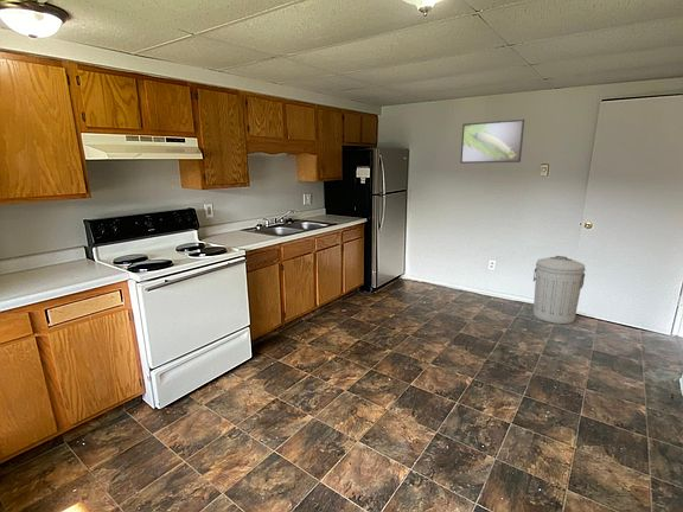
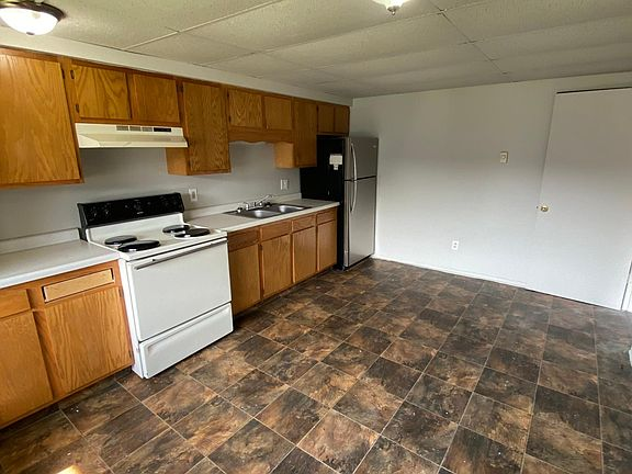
- trash can (556, 287)
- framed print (490, 142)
